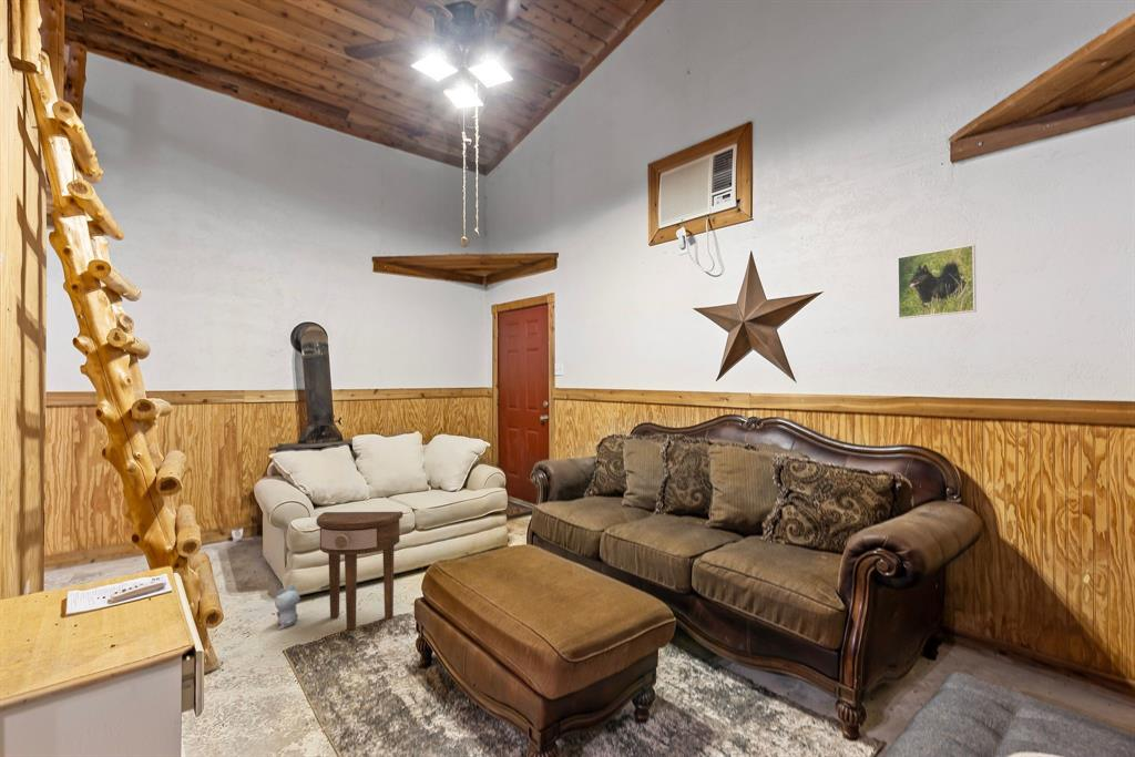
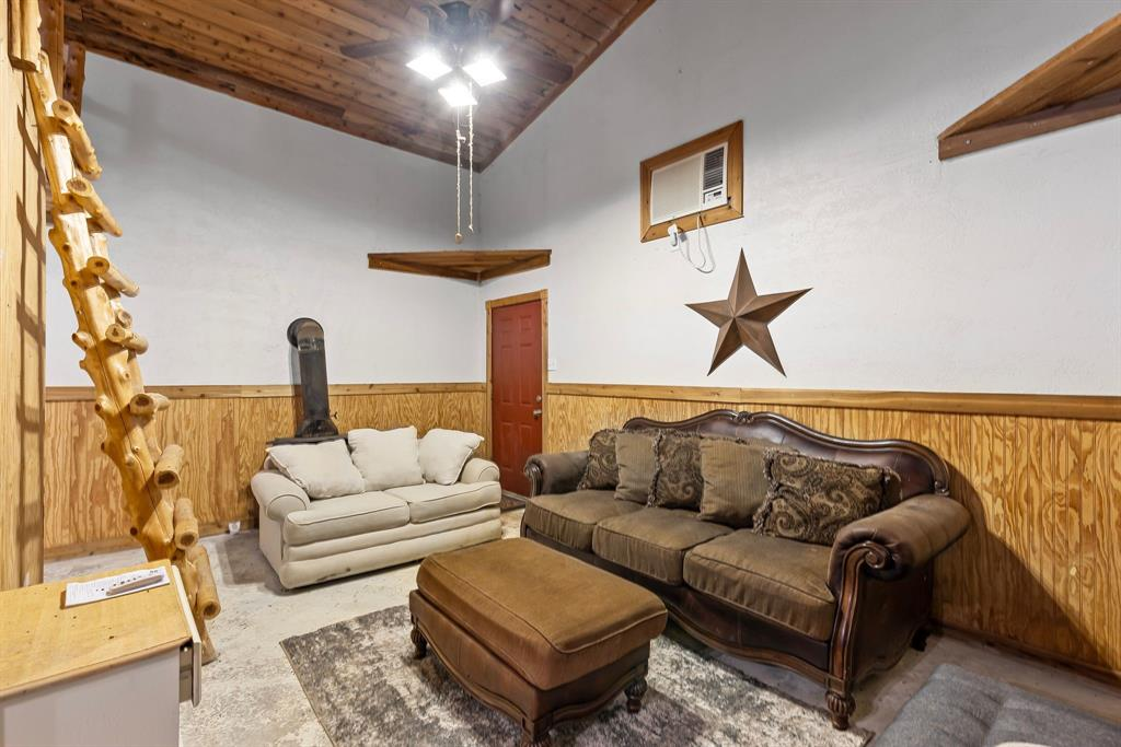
- plush toy (287, 604)
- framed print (934, 283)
- side table (356, 566)
